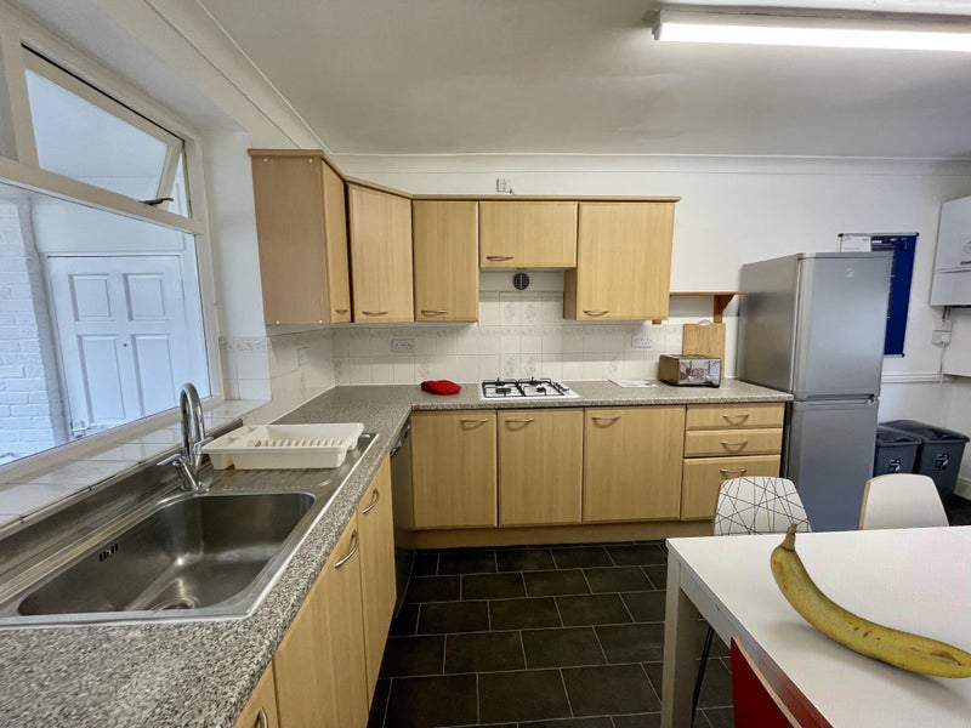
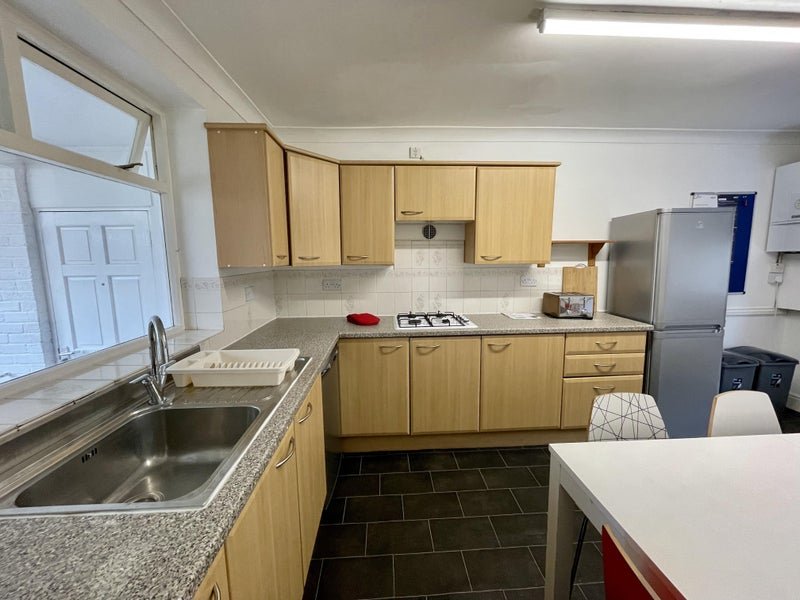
- banana (854, 614)
